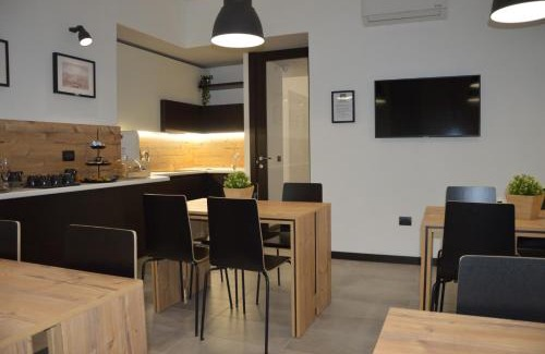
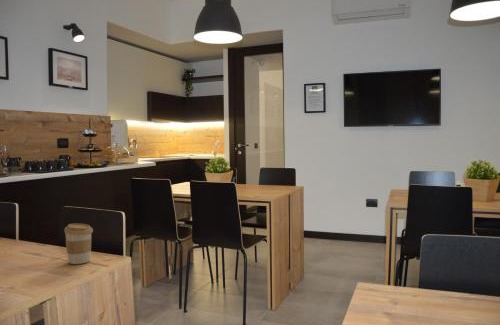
+ coffee cup (78, 242)
